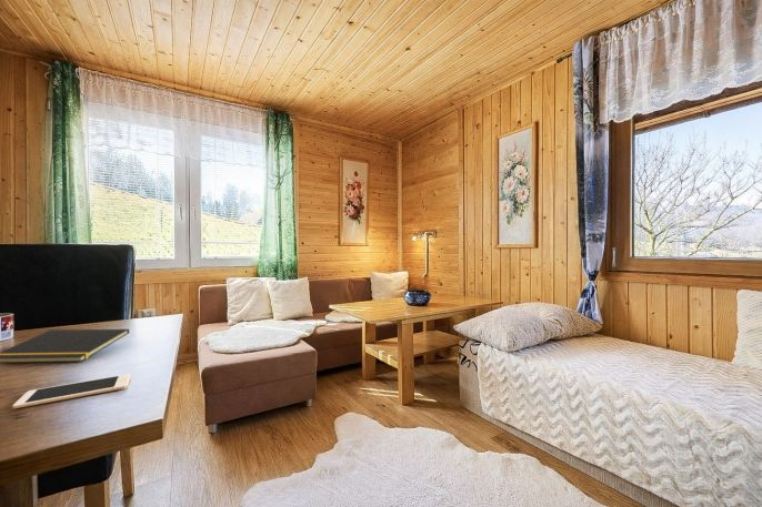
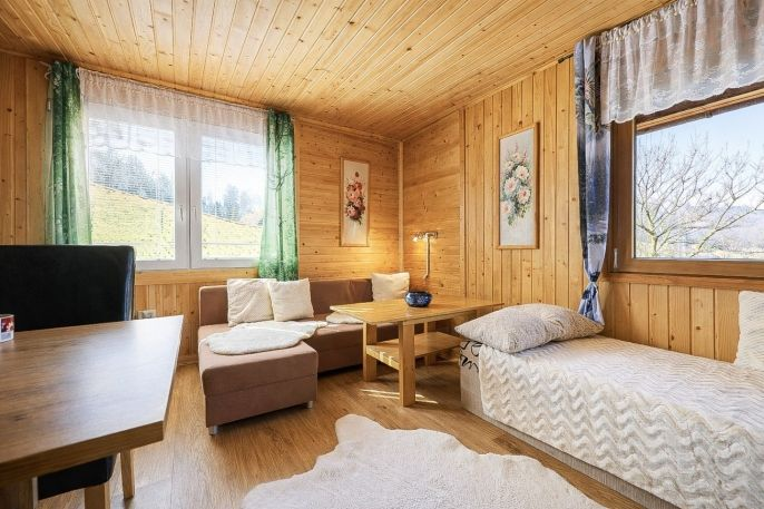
- notepad (64, 344)
- cell phone (78, 389)
